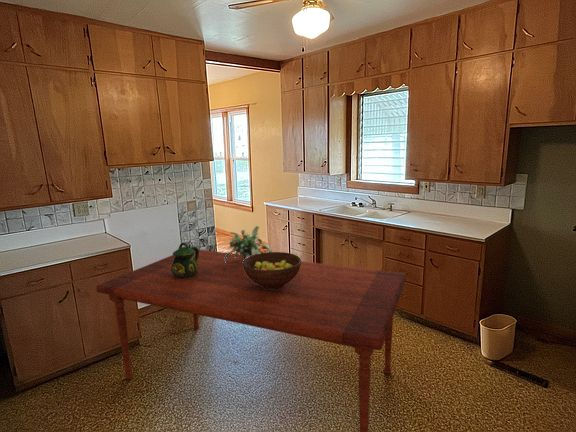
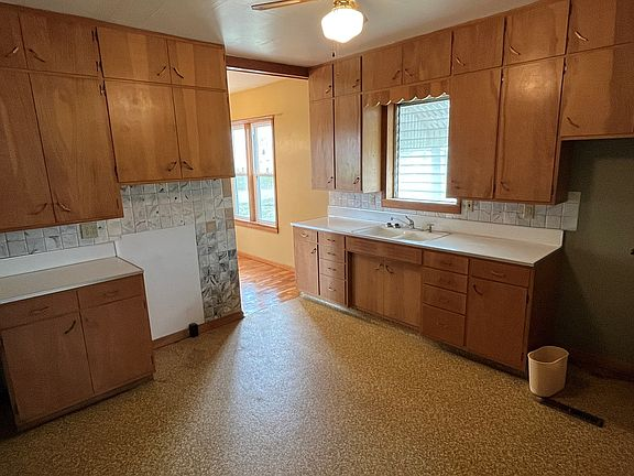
- potted plant (250, 245)
- ceramic pitcher (186, 257)
- dining table (255, 326)
- fruit bowl (272, 272)
